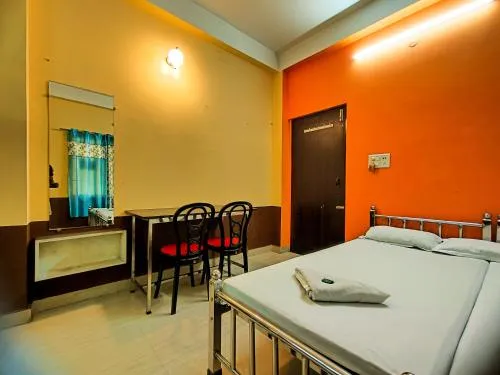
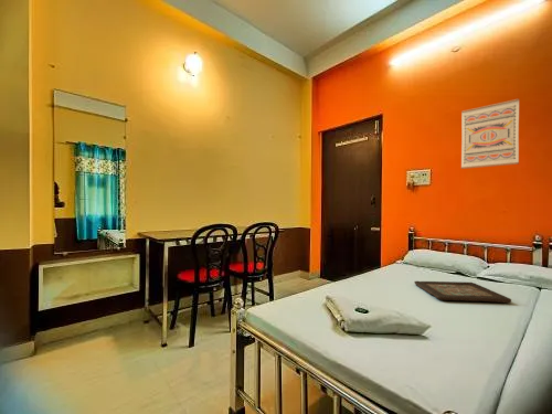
+ decorative tray (457, 290)
+ wall art (488, 136)
